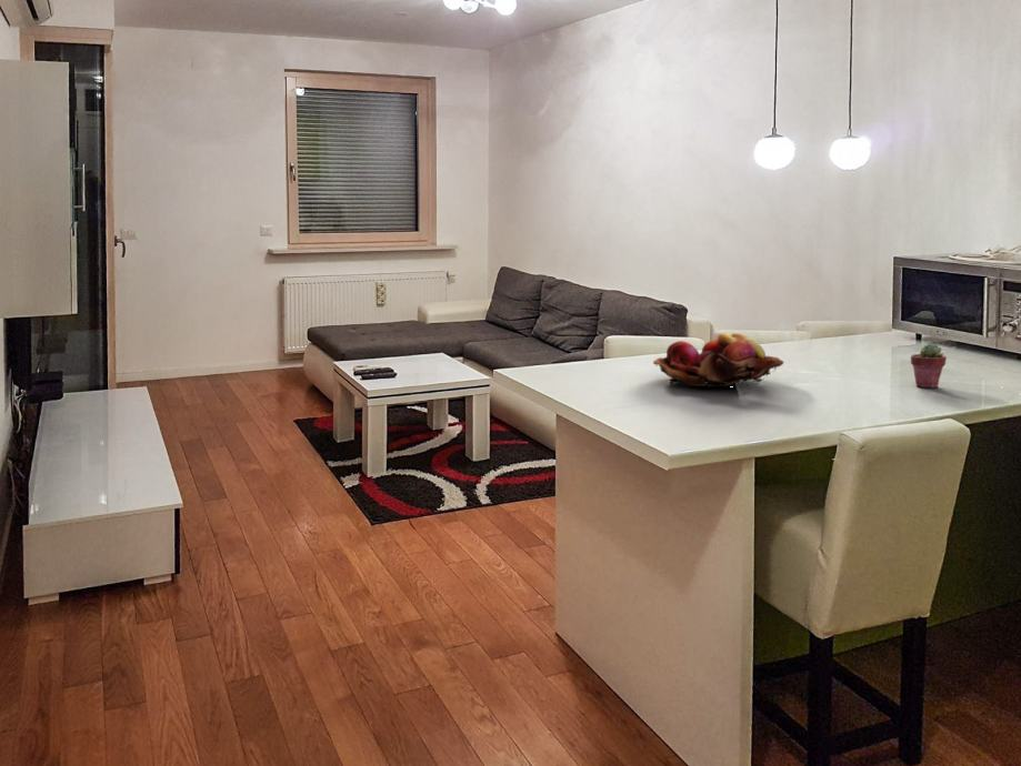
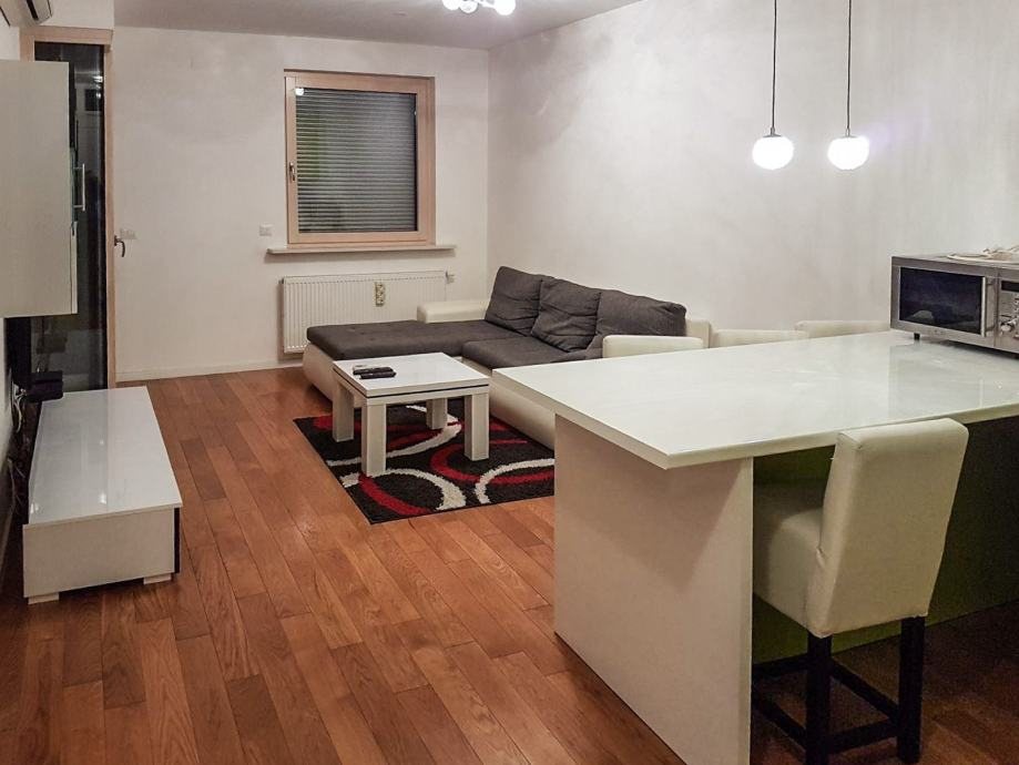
- potted succulent (928, 364)
- fruit basket (720, 357)
